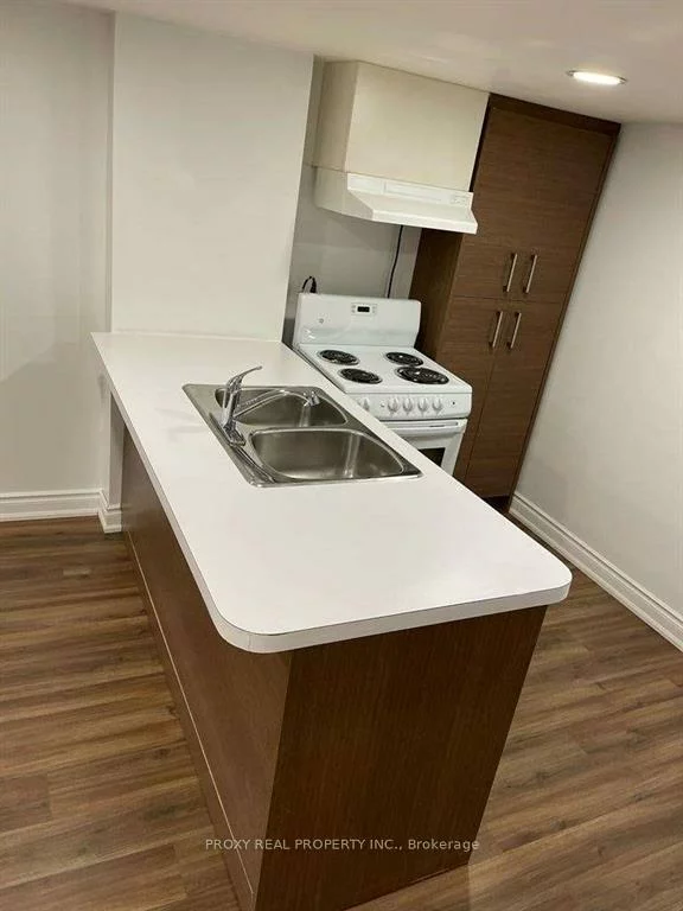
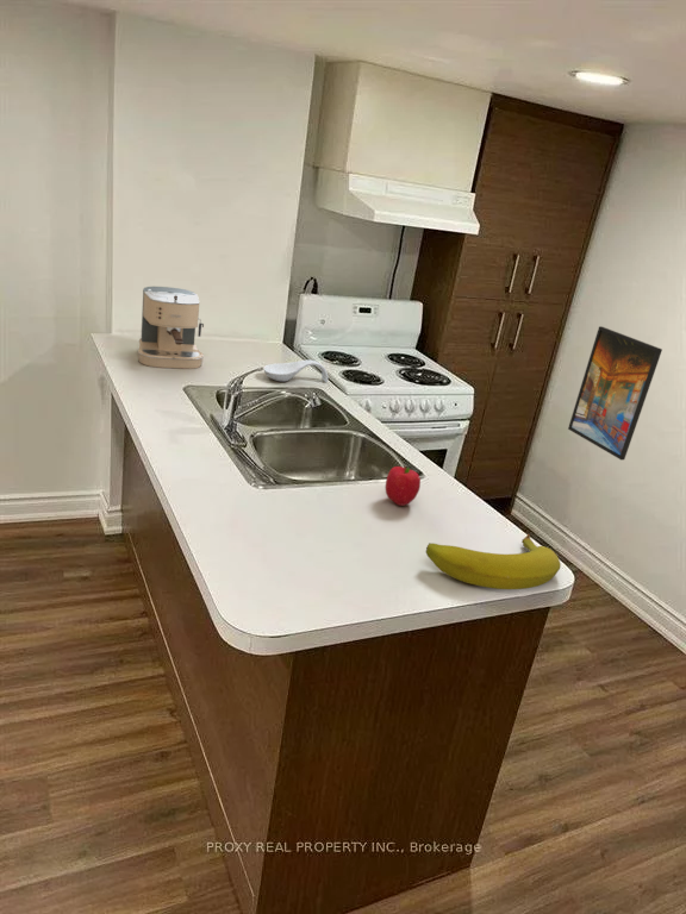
+ coffee maker (172, 326)
+ fruit (401, 483)
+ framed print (611, 392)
+ banana (494, 555)
+ spoon rest (295, 369)
